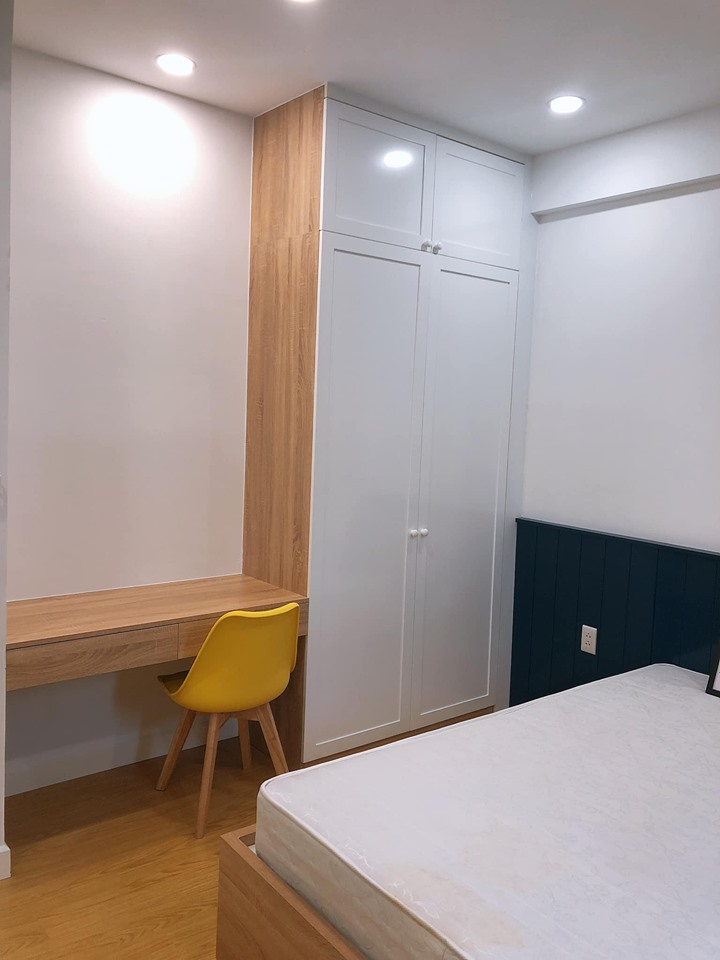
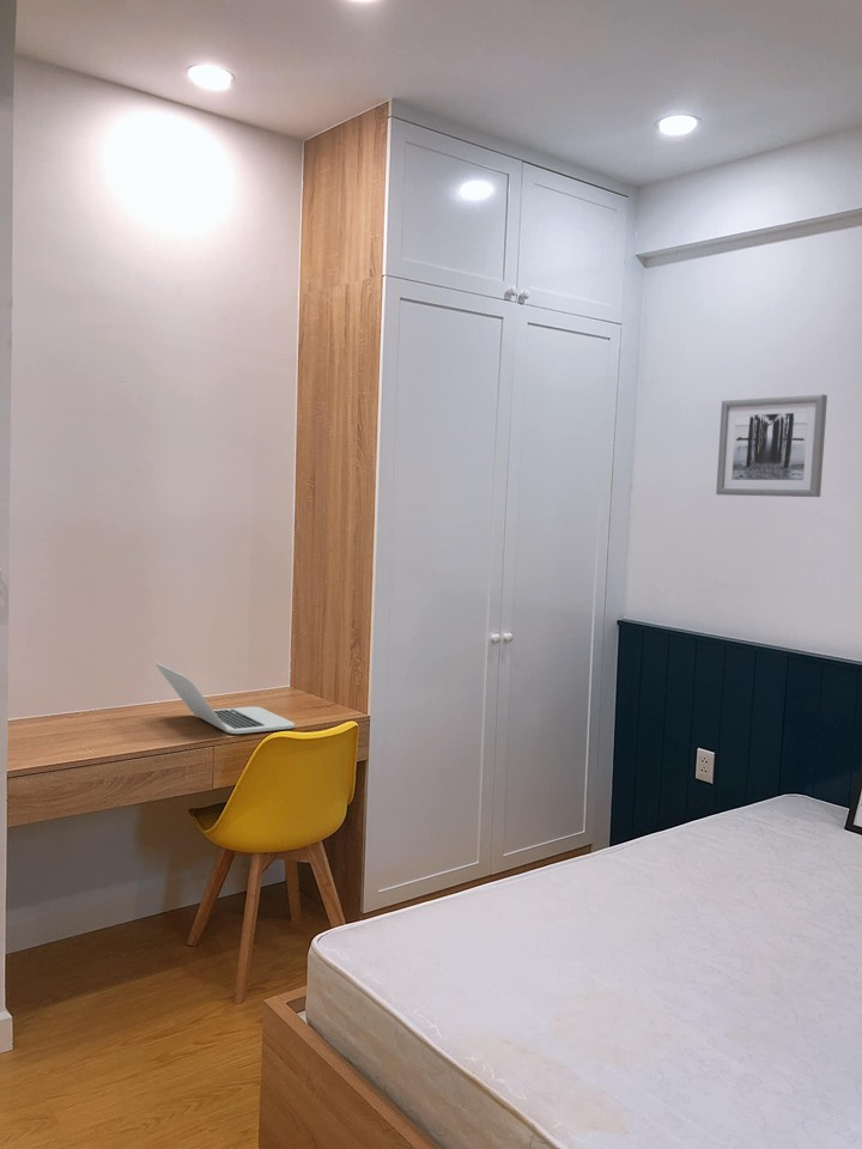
+ laptop (225, 709)
+ wall art (769, 446)
